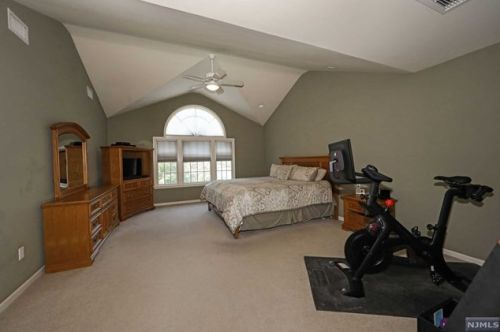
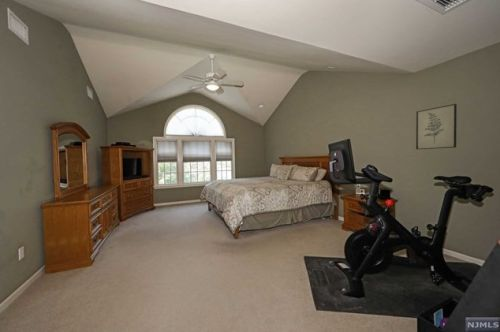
+ wall art (434, 128)
